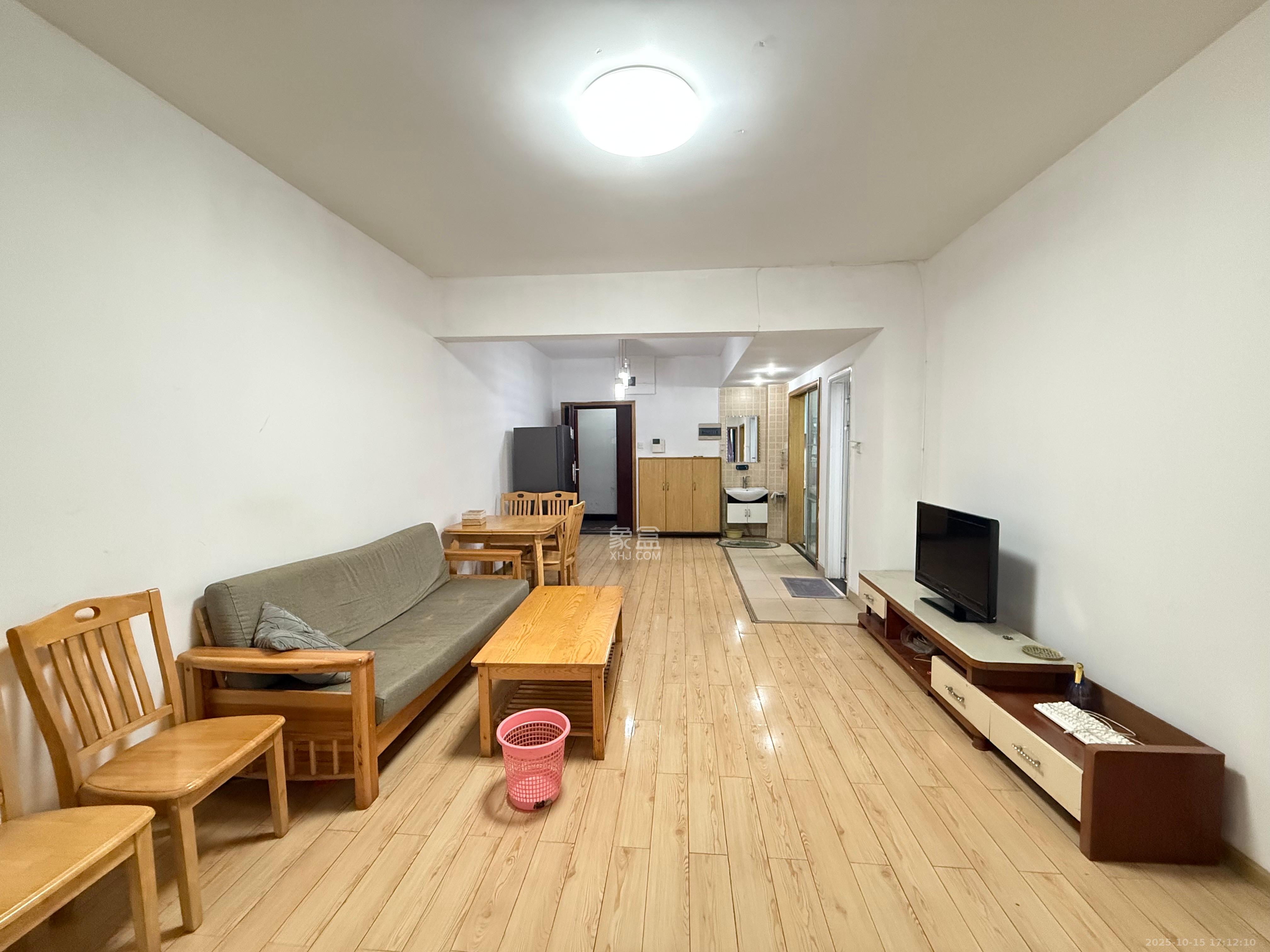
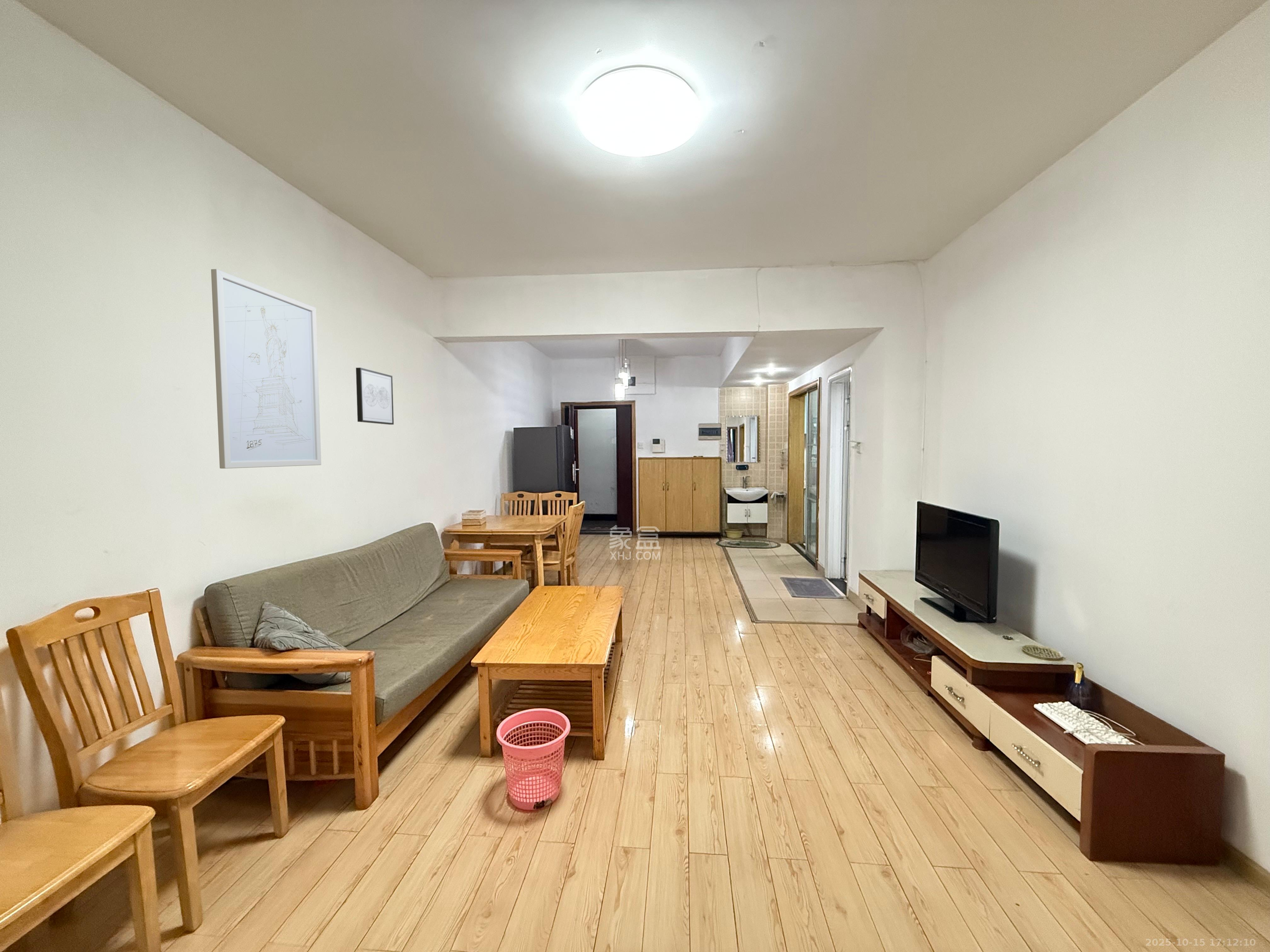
+ wall art (273, 379)
+ wall art (376, 398)
